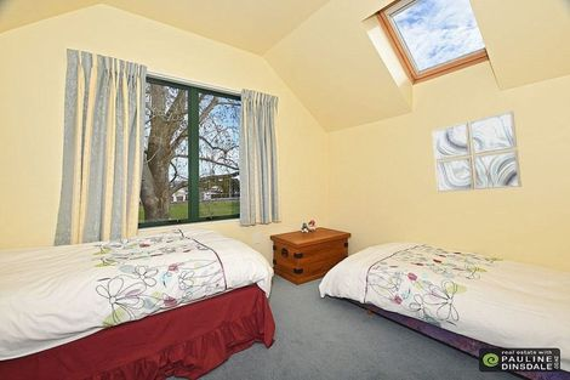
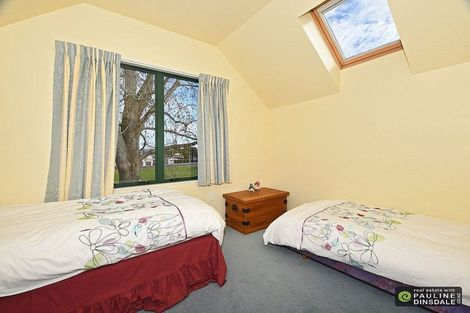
- wall art (471, 154)
